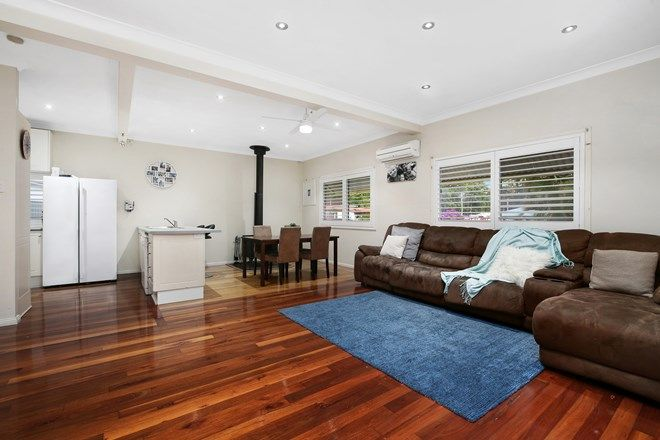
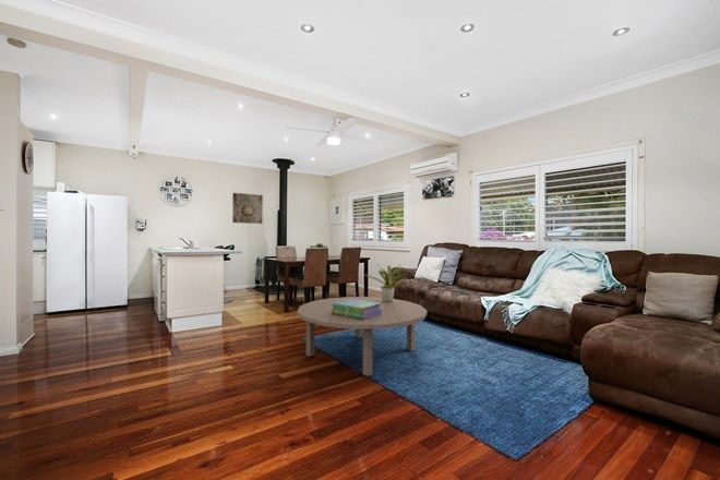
+ coffee table (361, 329)
+ stack of books (357, 308)
+ wall art (248, 208)
+ potted plant (388, 283)
